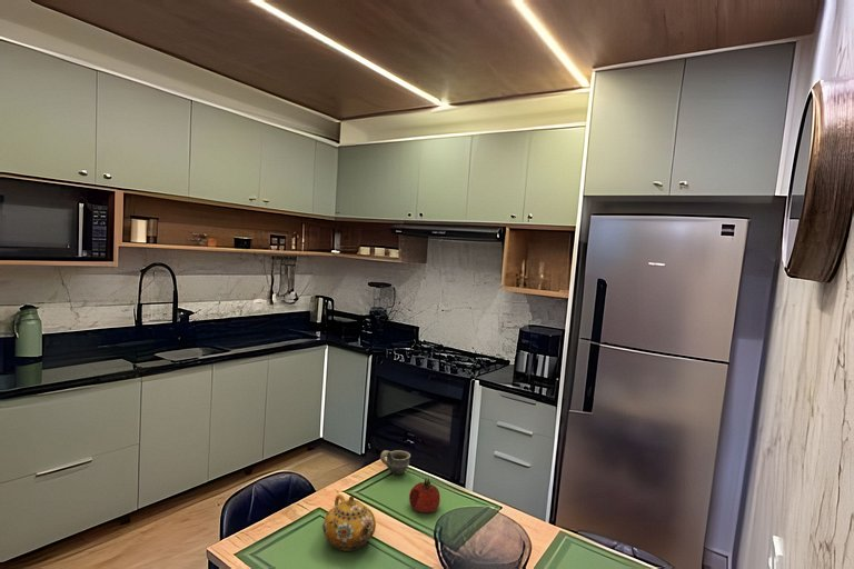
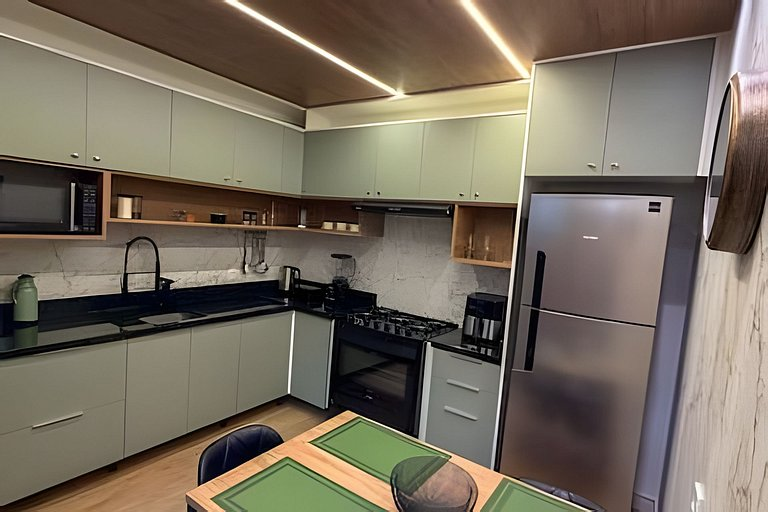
- fruit (425, 492)
- cup (395, 460)
- teapot (349, 519)
